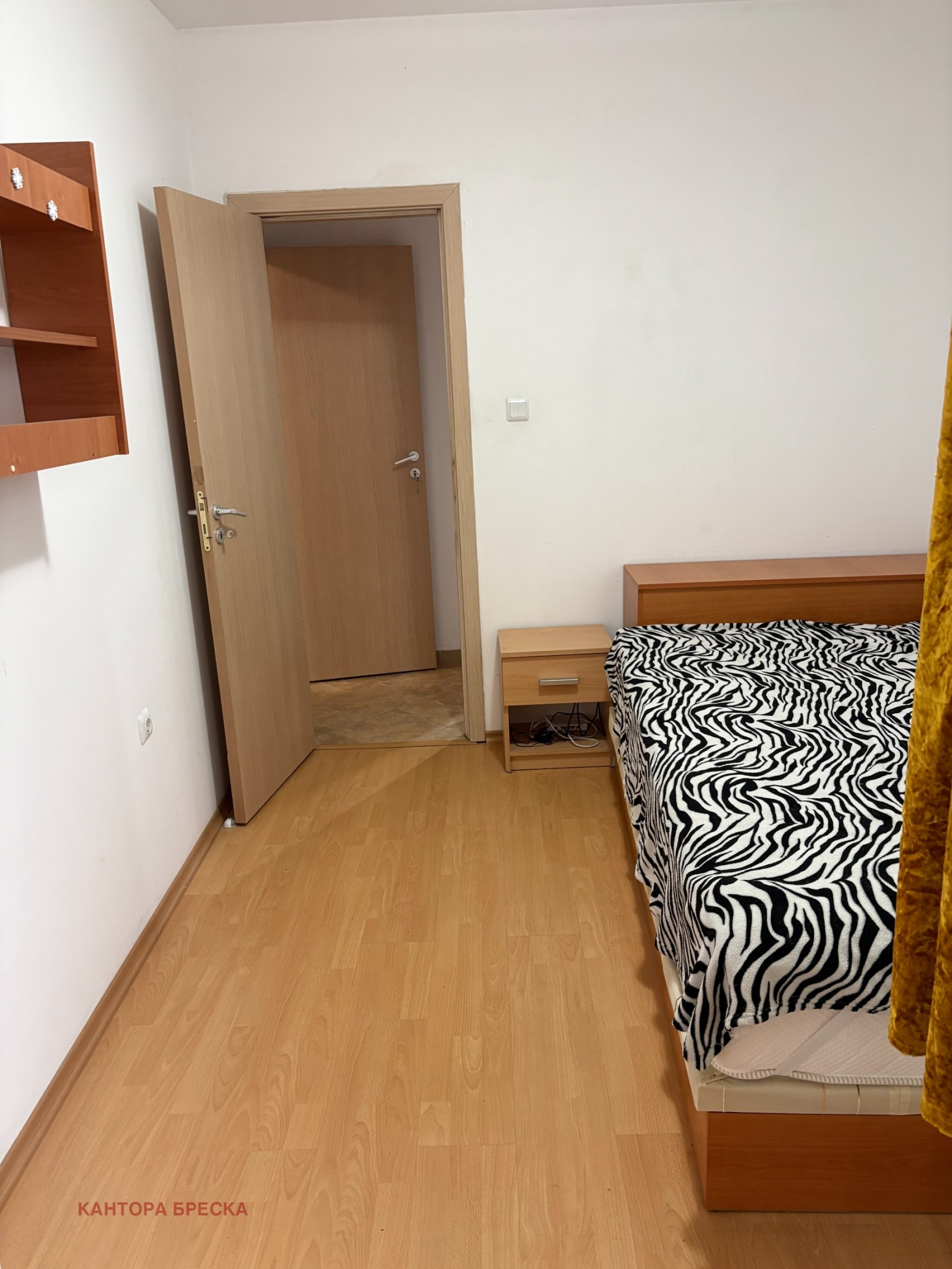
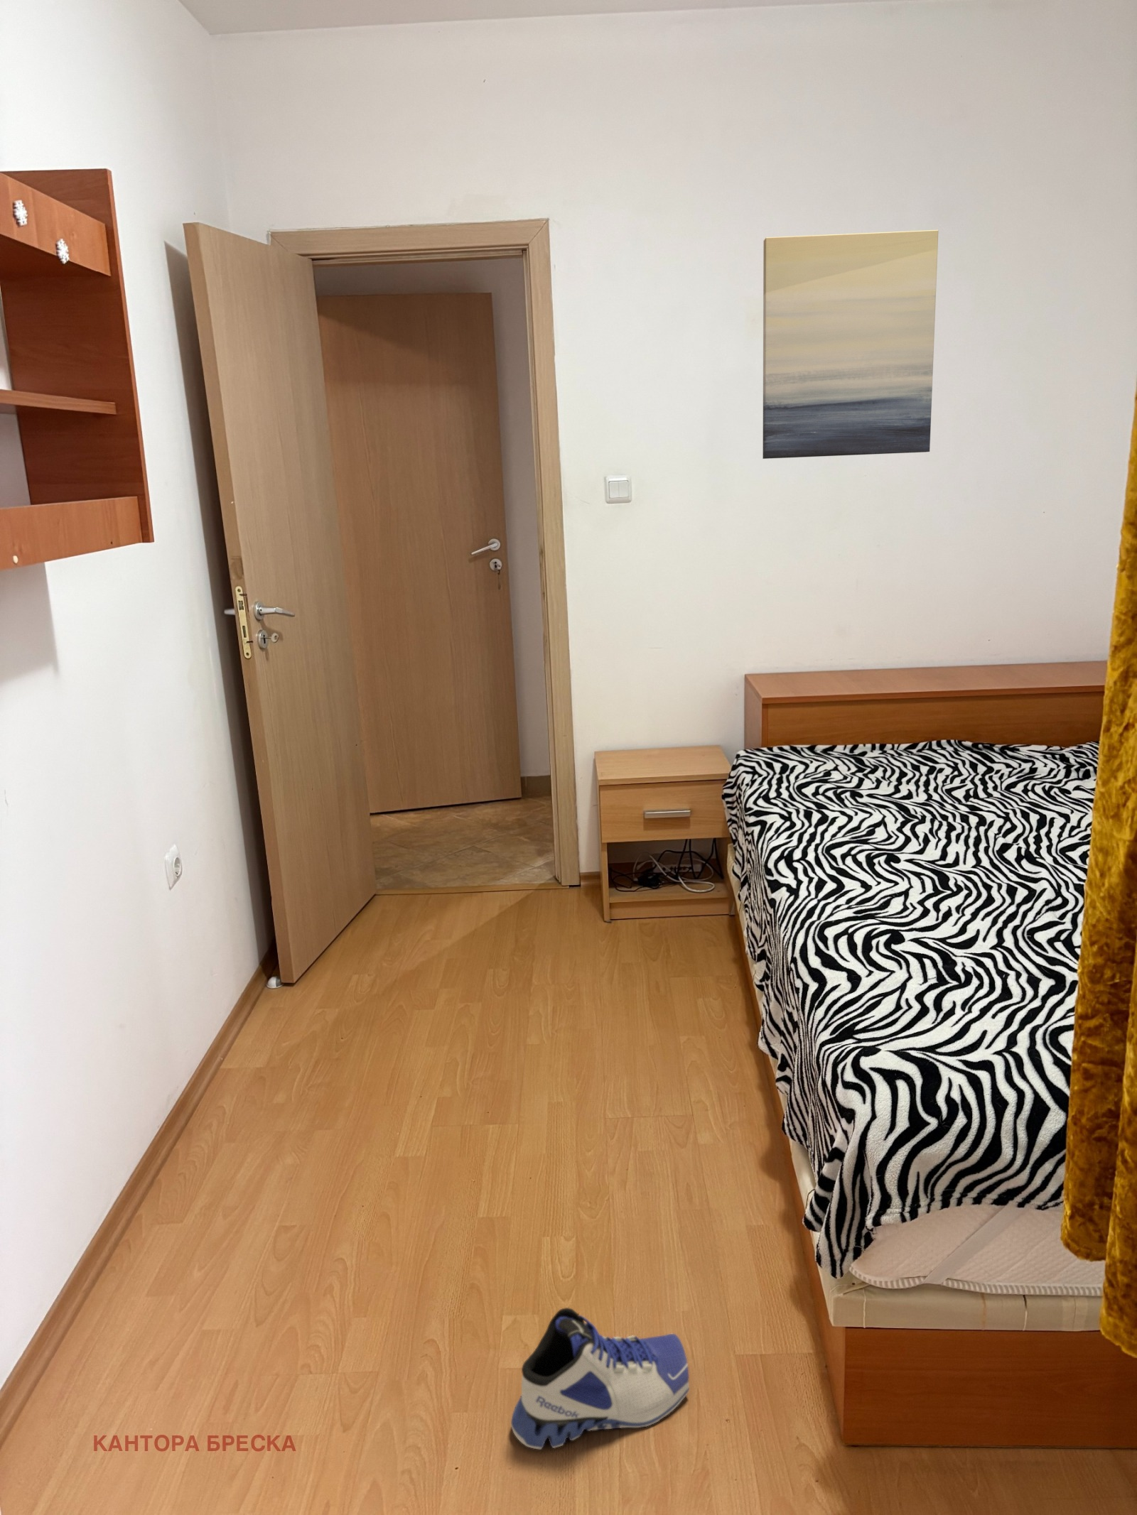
+ sneaker (601, 1365)
+ wall art (848, 347)
